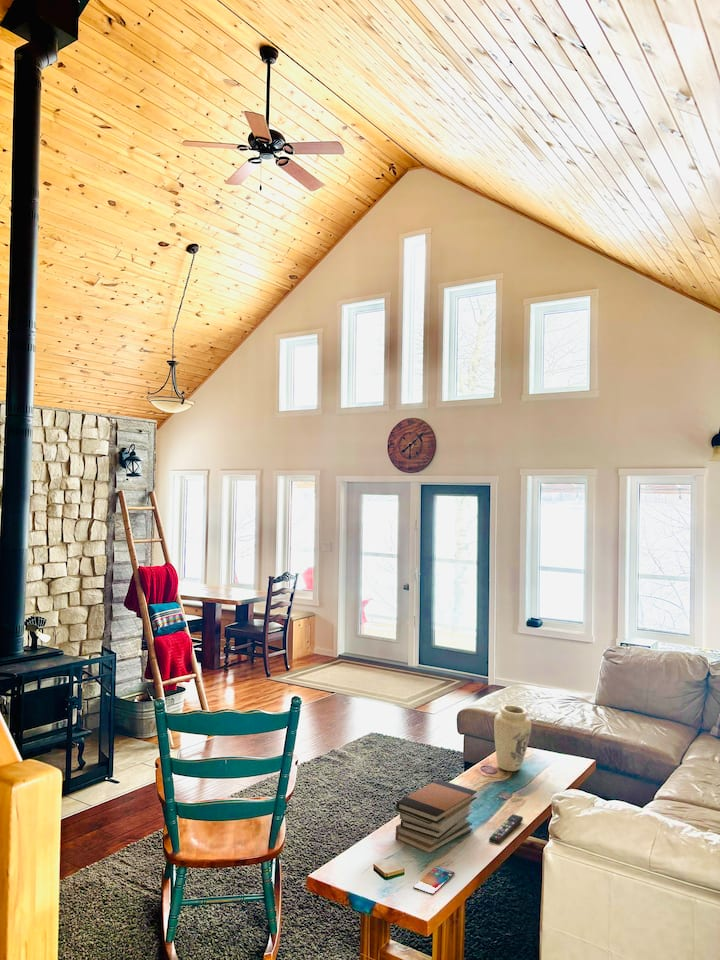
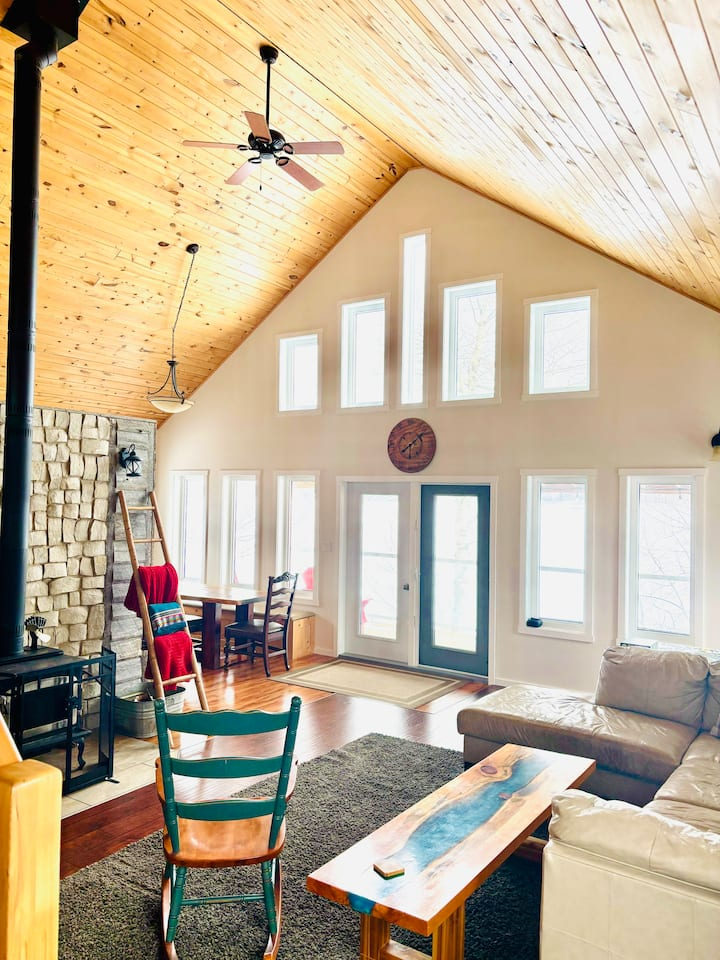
- vase (512, 738)
- smartphone (434, 880)
- remote control (506, 828)
- book stack (436, 815)
